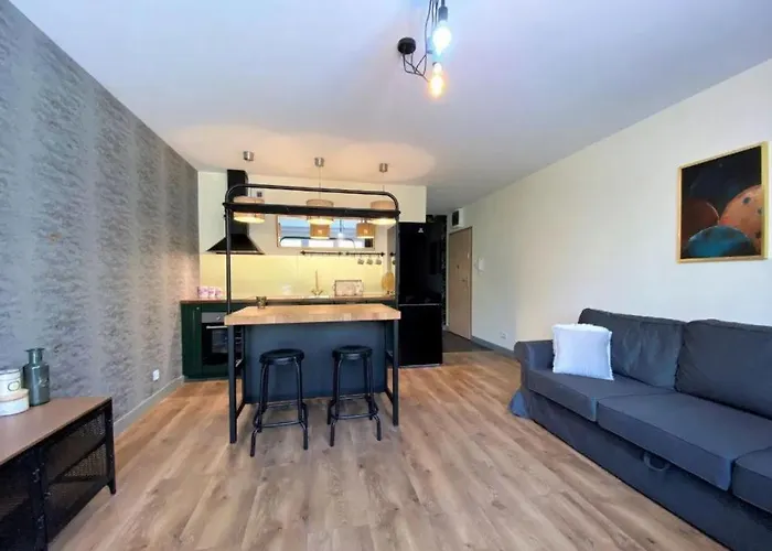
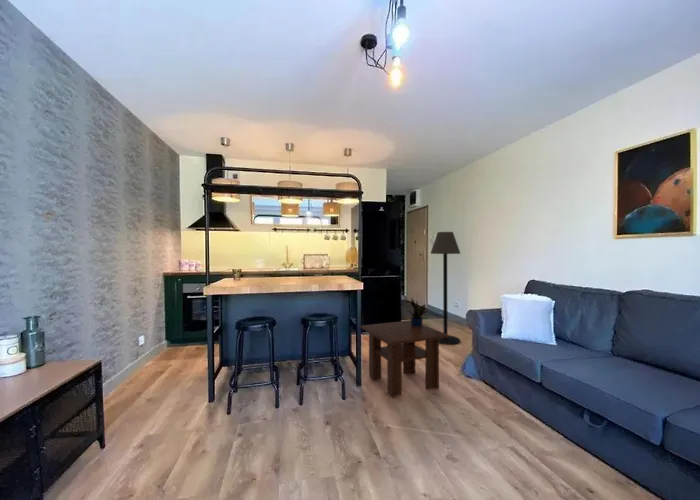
+ coffee table (402, 356)
+ floor lamp (445, 286)
+ potted plant (417, 311)
